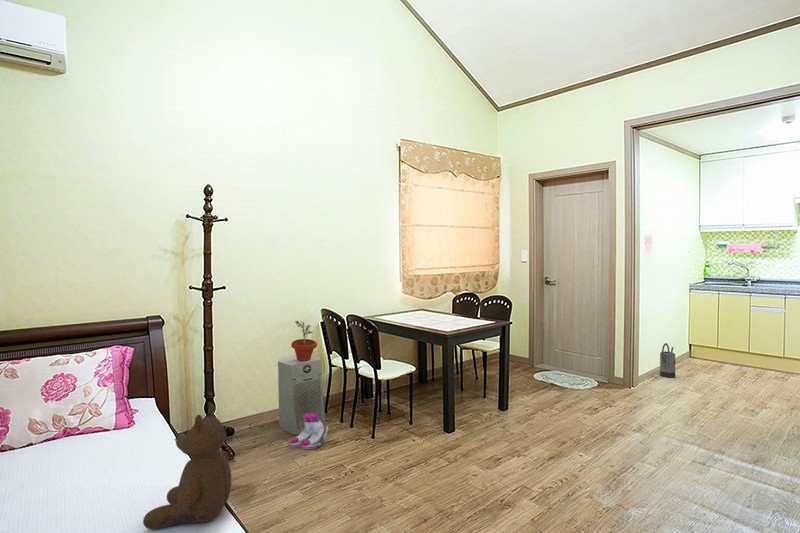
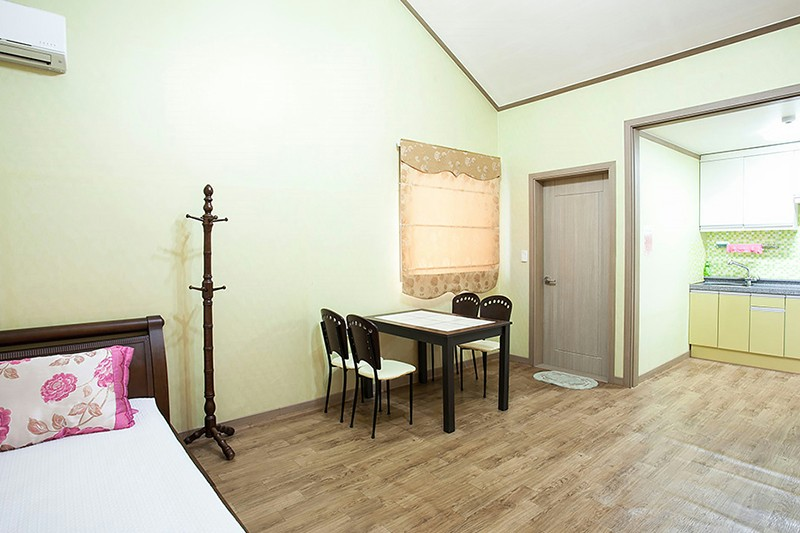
- potted plant (303, 339)
- watering can (667, 359)
- boots (309, 428)
- fan (298, 391)
- teddy bear (190, 462)
